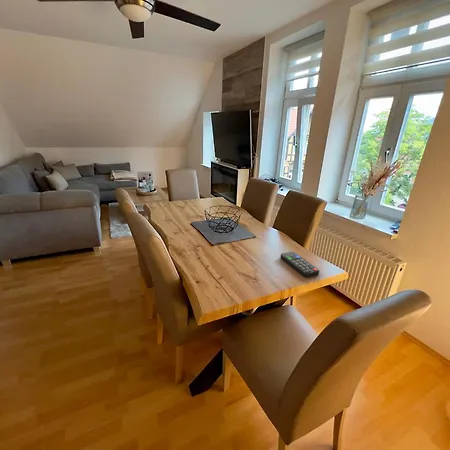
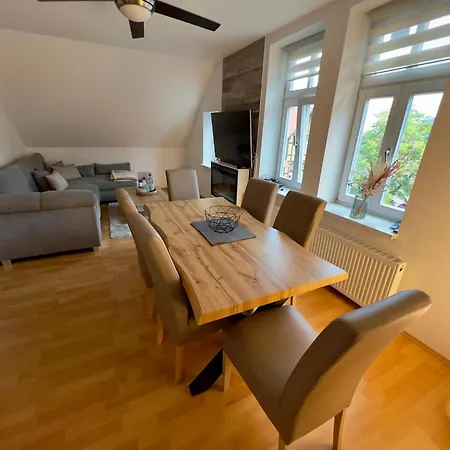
- remote control (298, 263)
